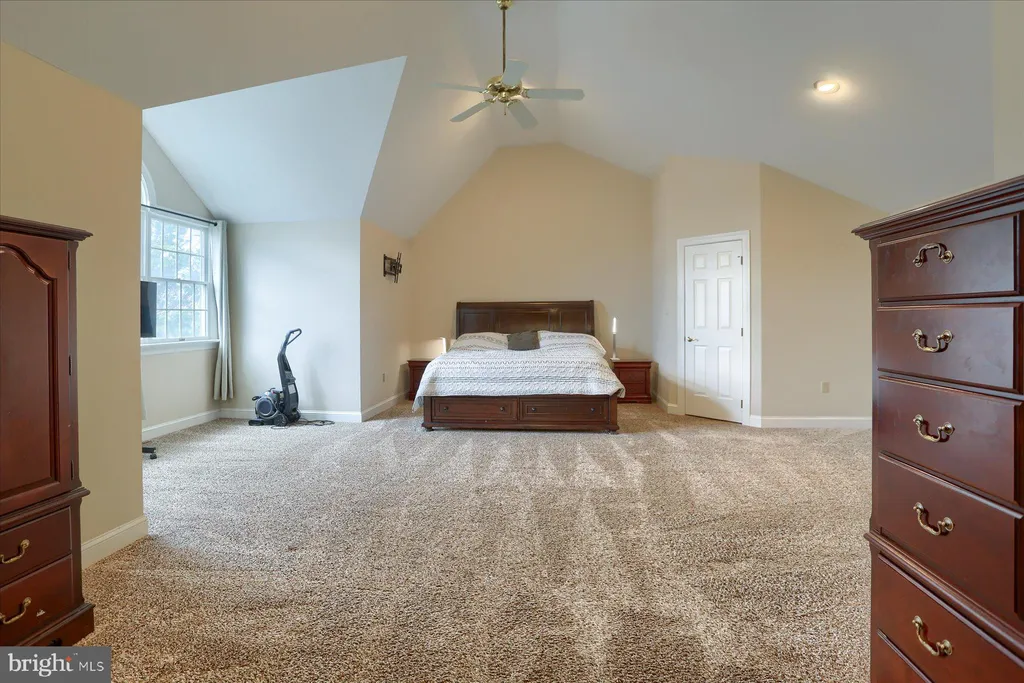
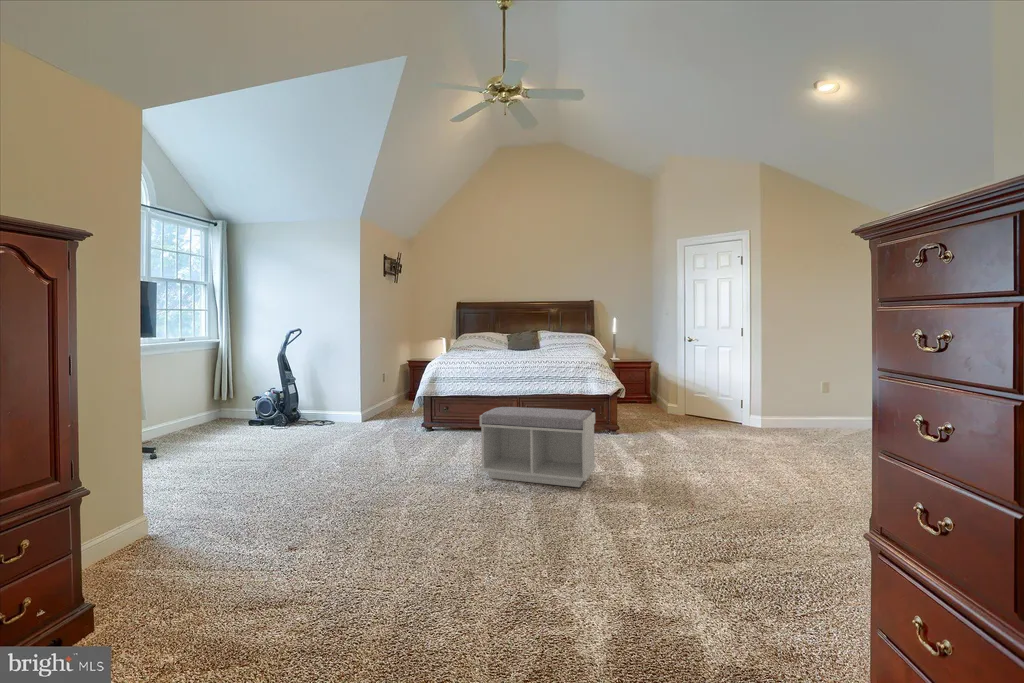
+ bench (538, 443)
